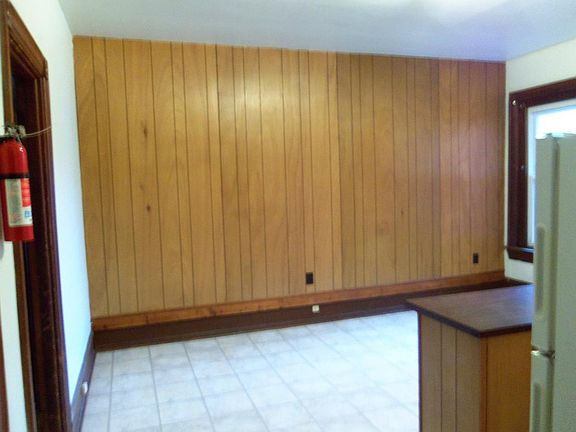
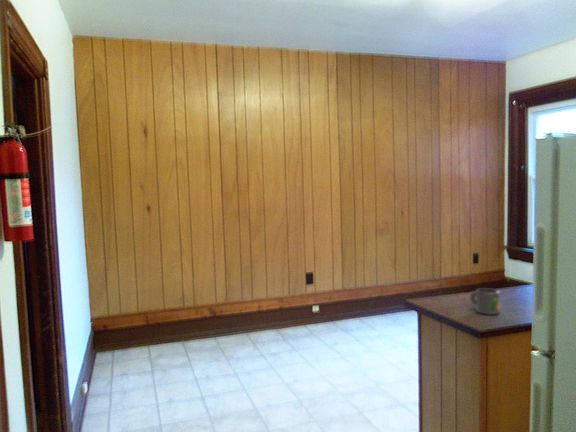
+ mug (484, 300)
